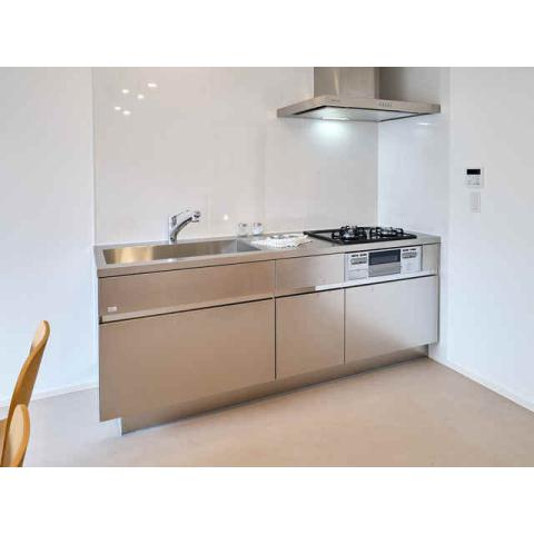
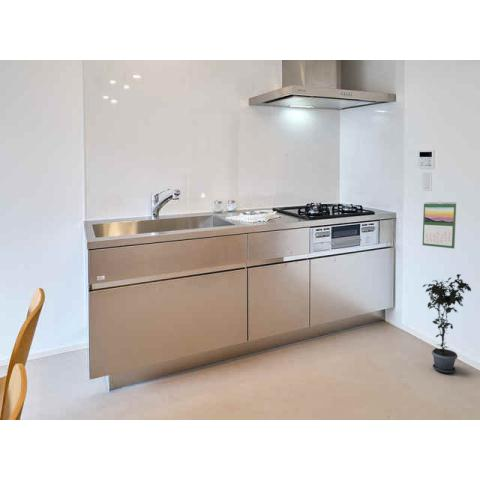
+ potted plant (445, 323)
+ calendar (438, 224)
